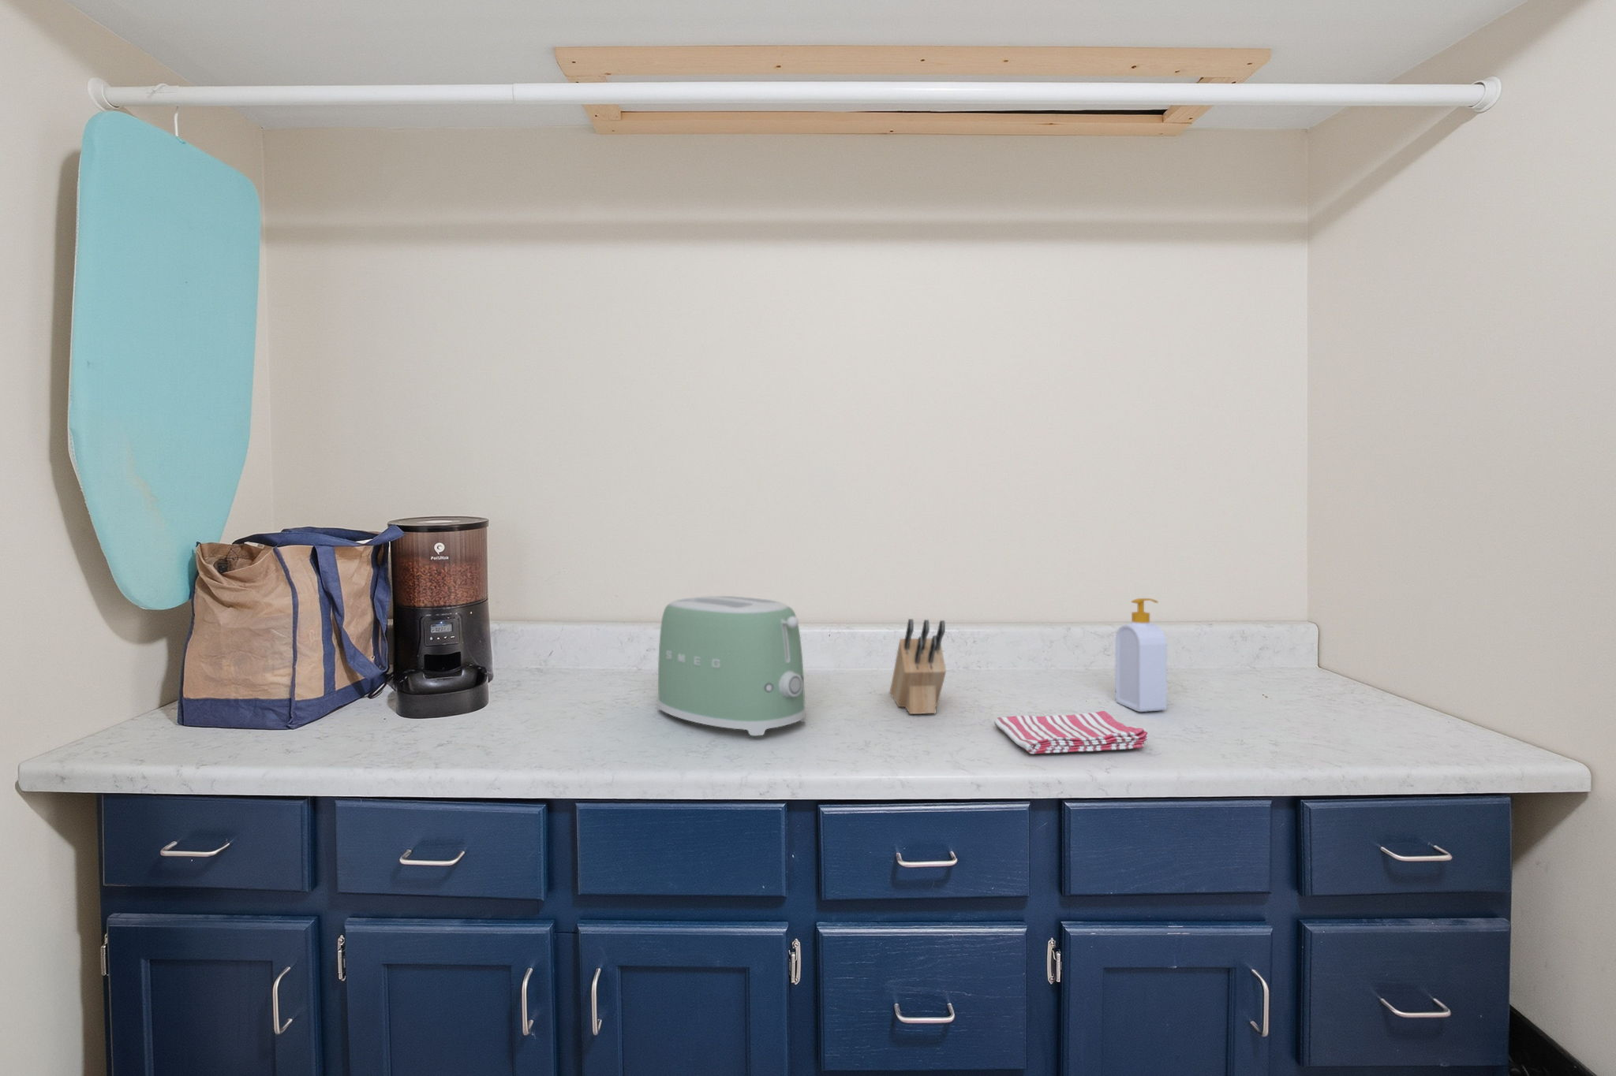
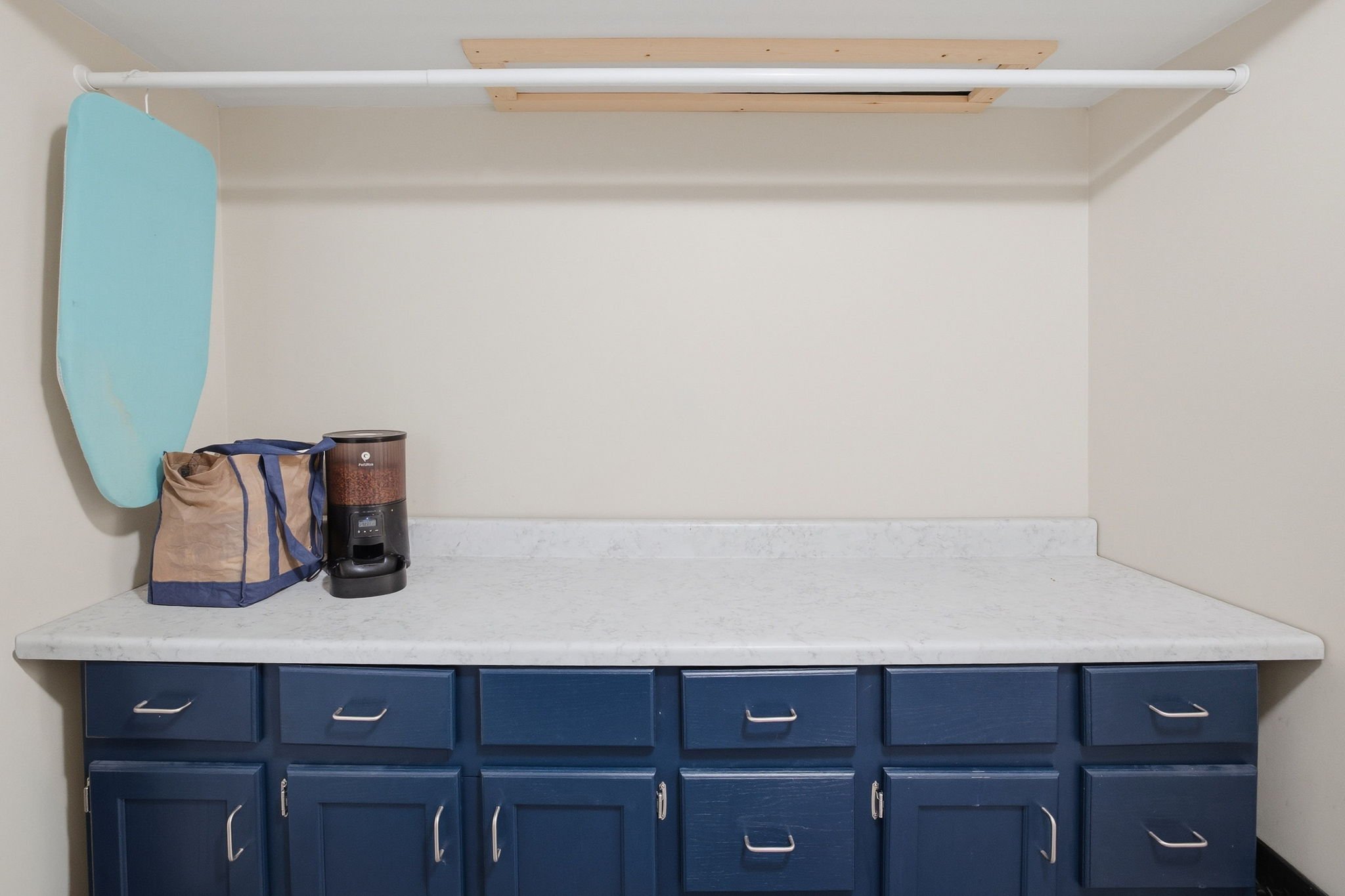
- toaster (728, 657)
- soap bottle (1141, 653)
- dish towel (1067, 729)
- knife block (918, 659)
